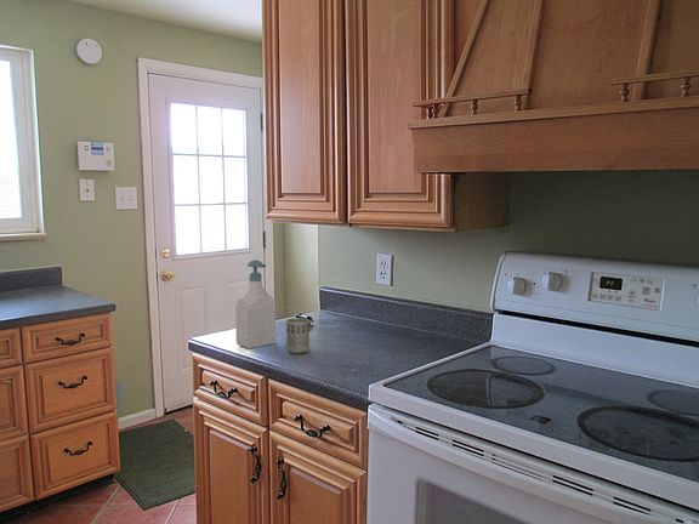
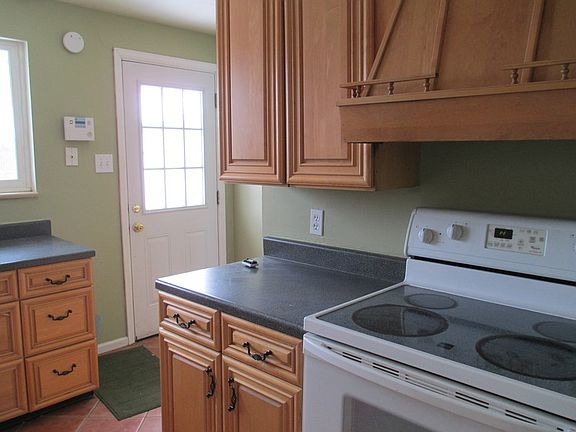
- cup (297, 335)
- soap bottle (257, 302)
